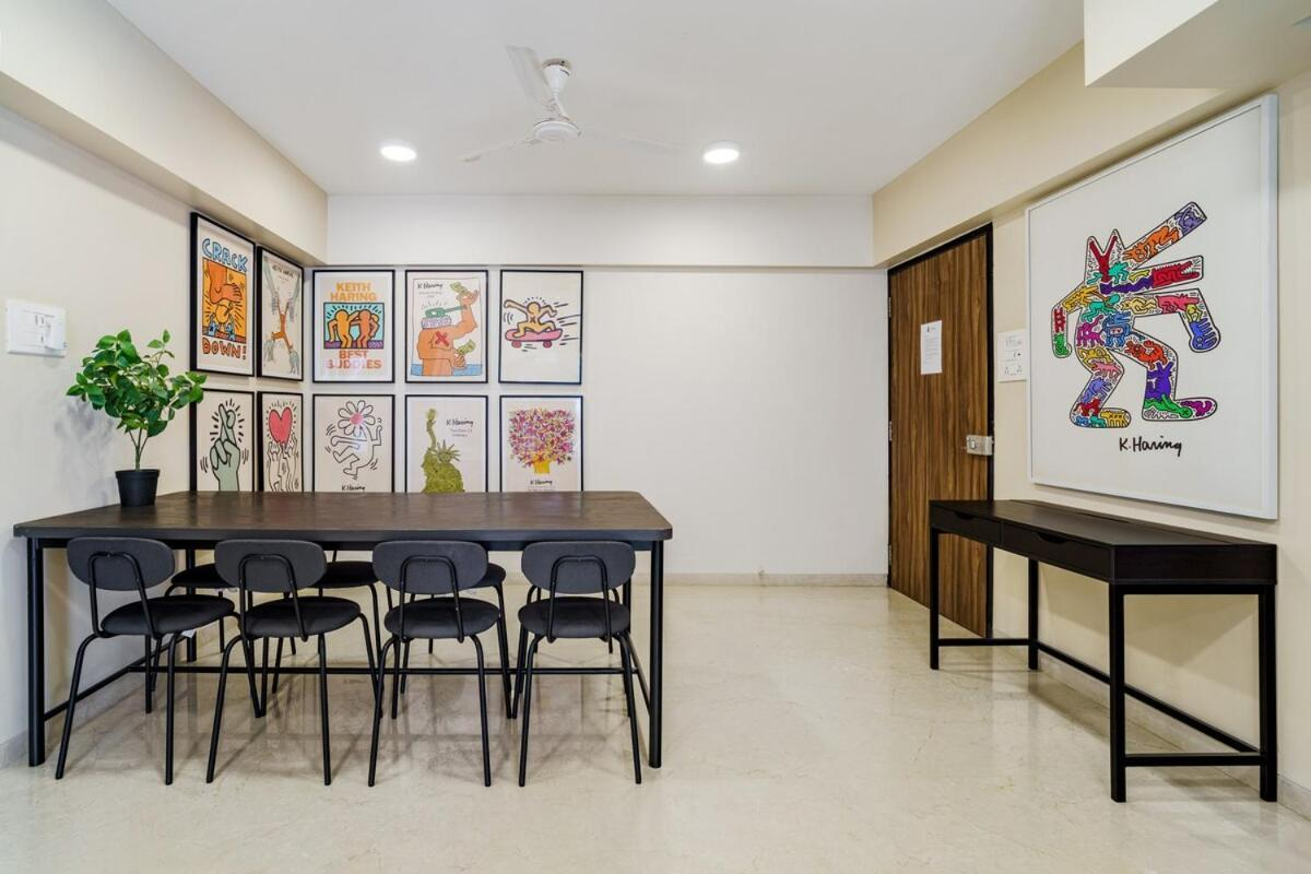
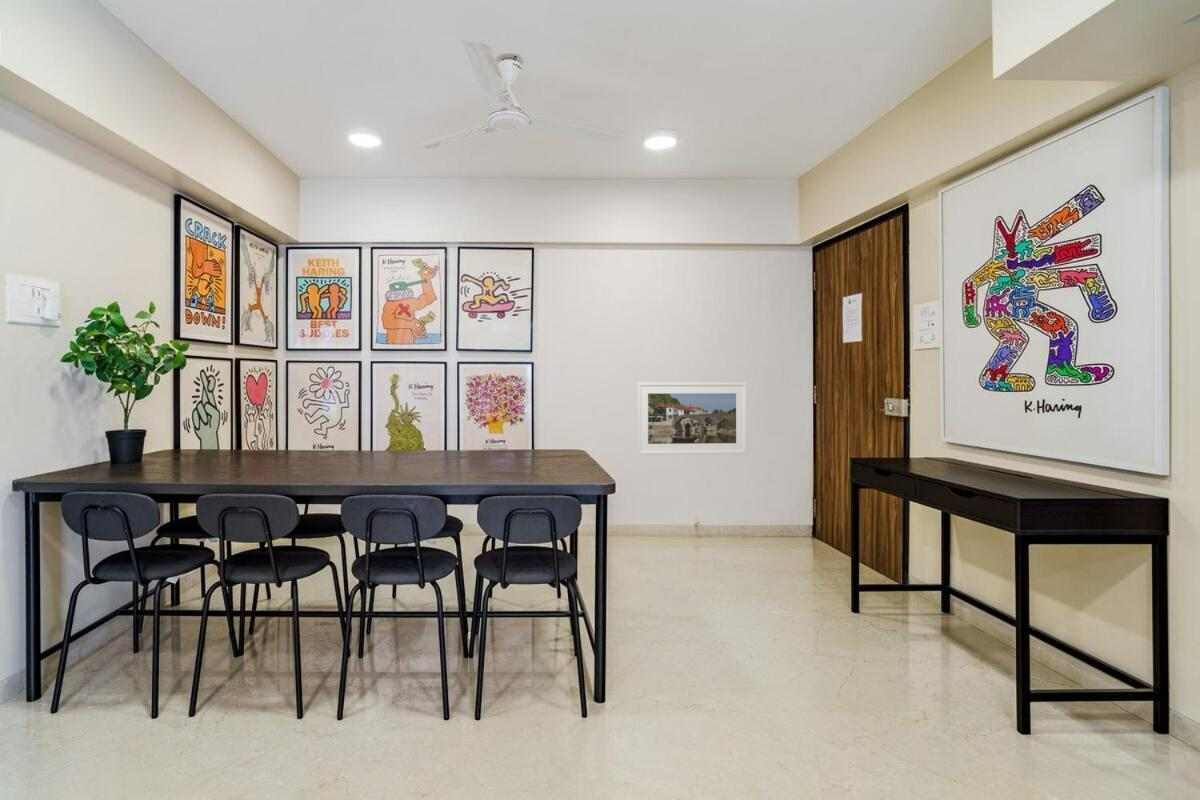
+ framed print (692, 418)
